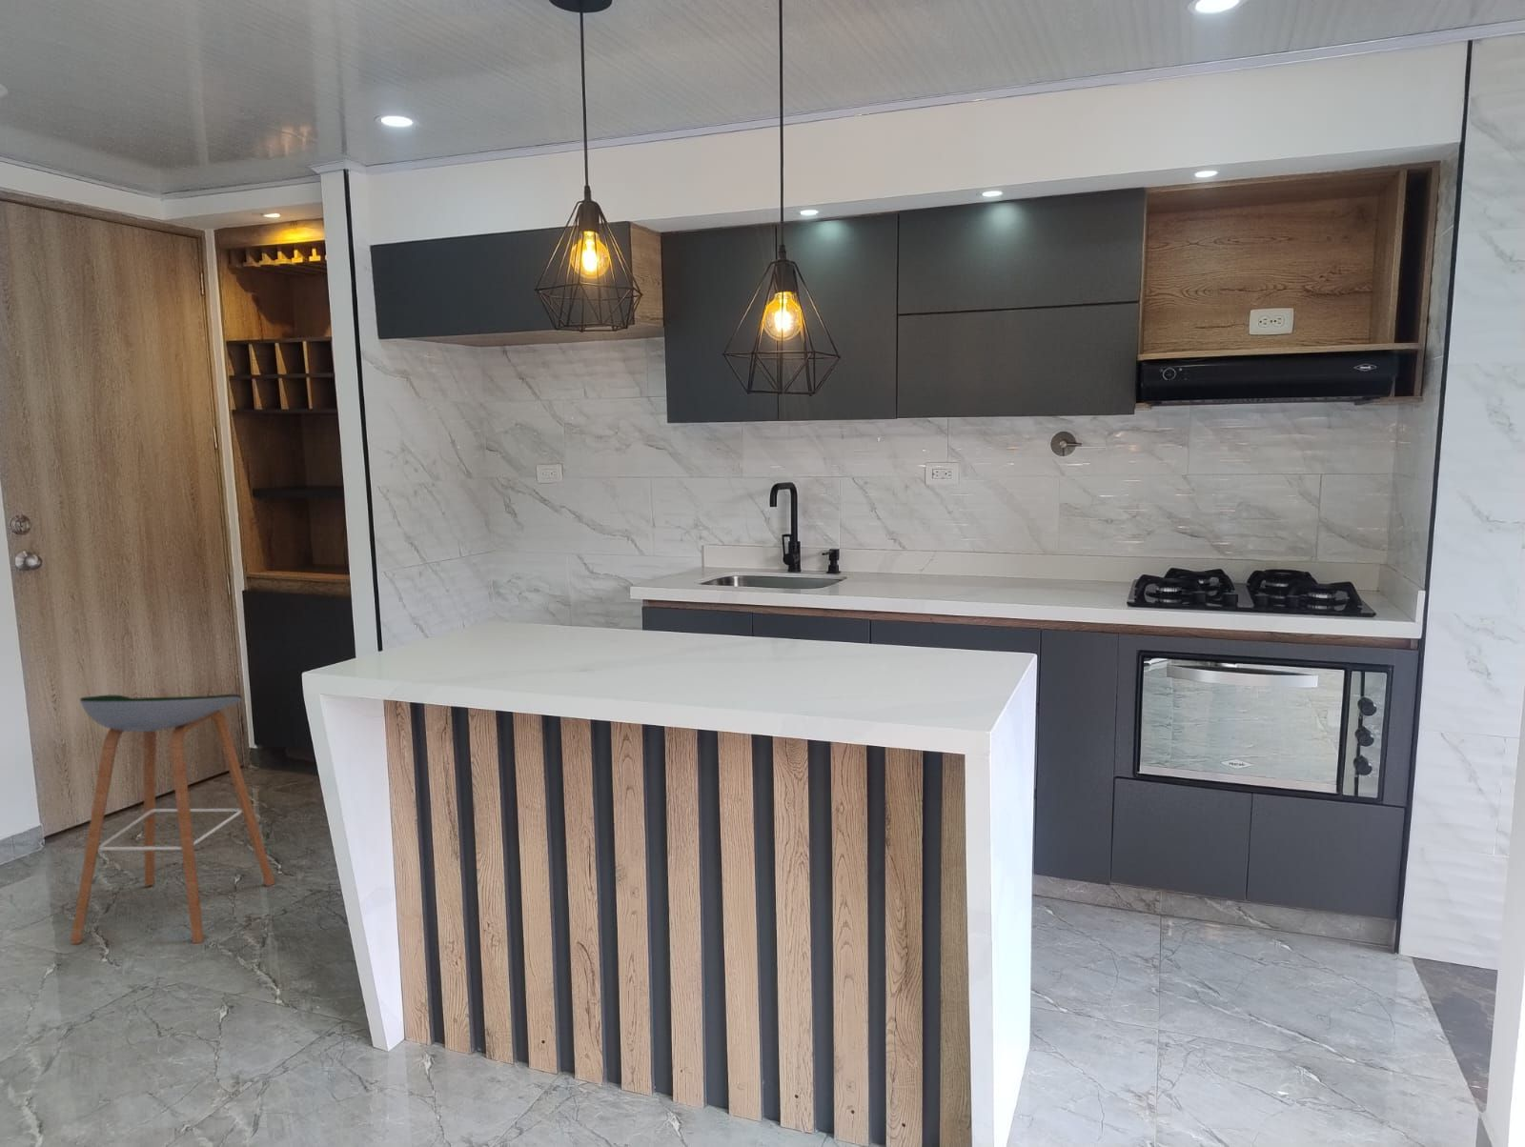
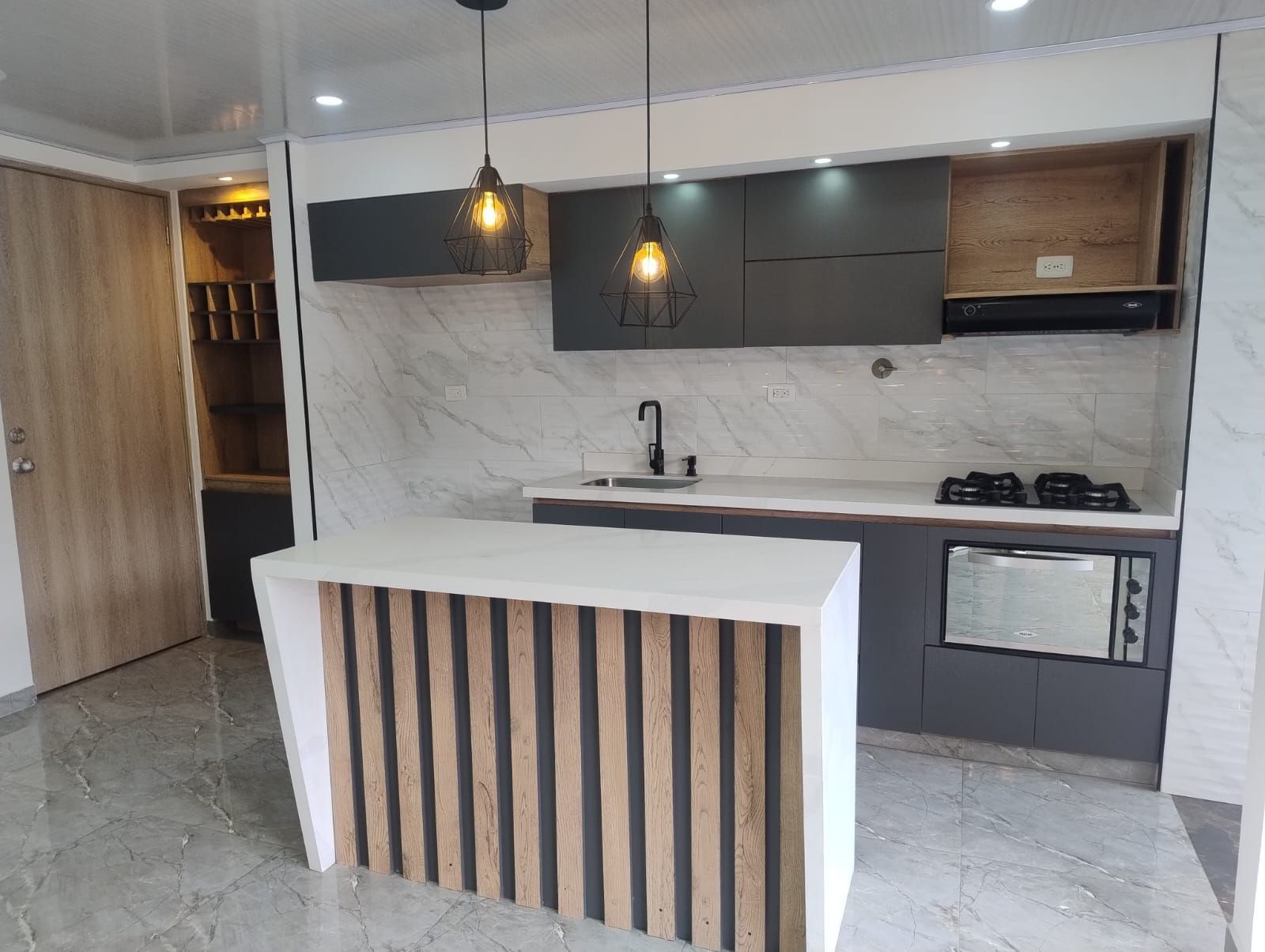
- bar stool (165, 808)
